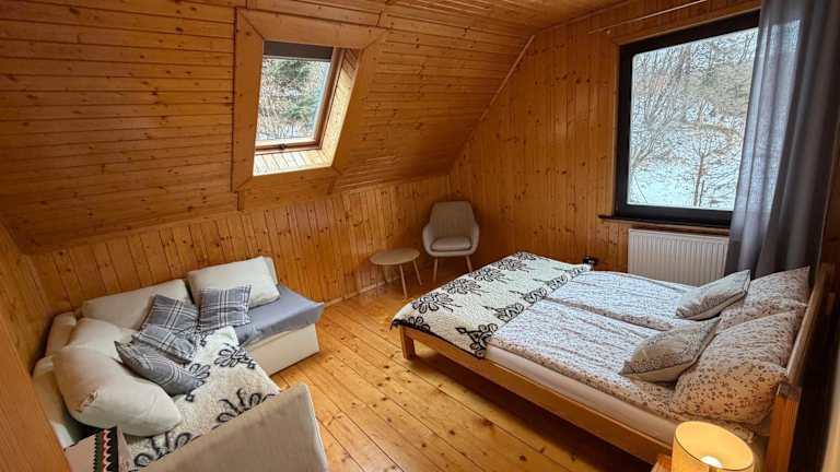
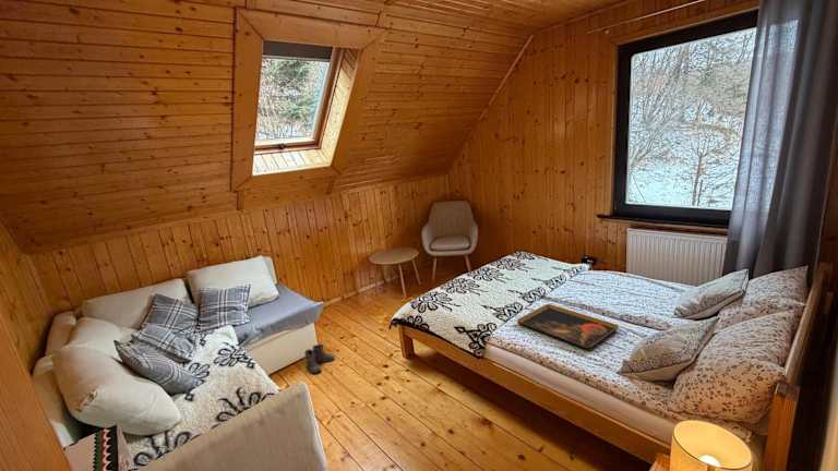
+ decorative tray (565, 325)
+ boots (316, 357)
